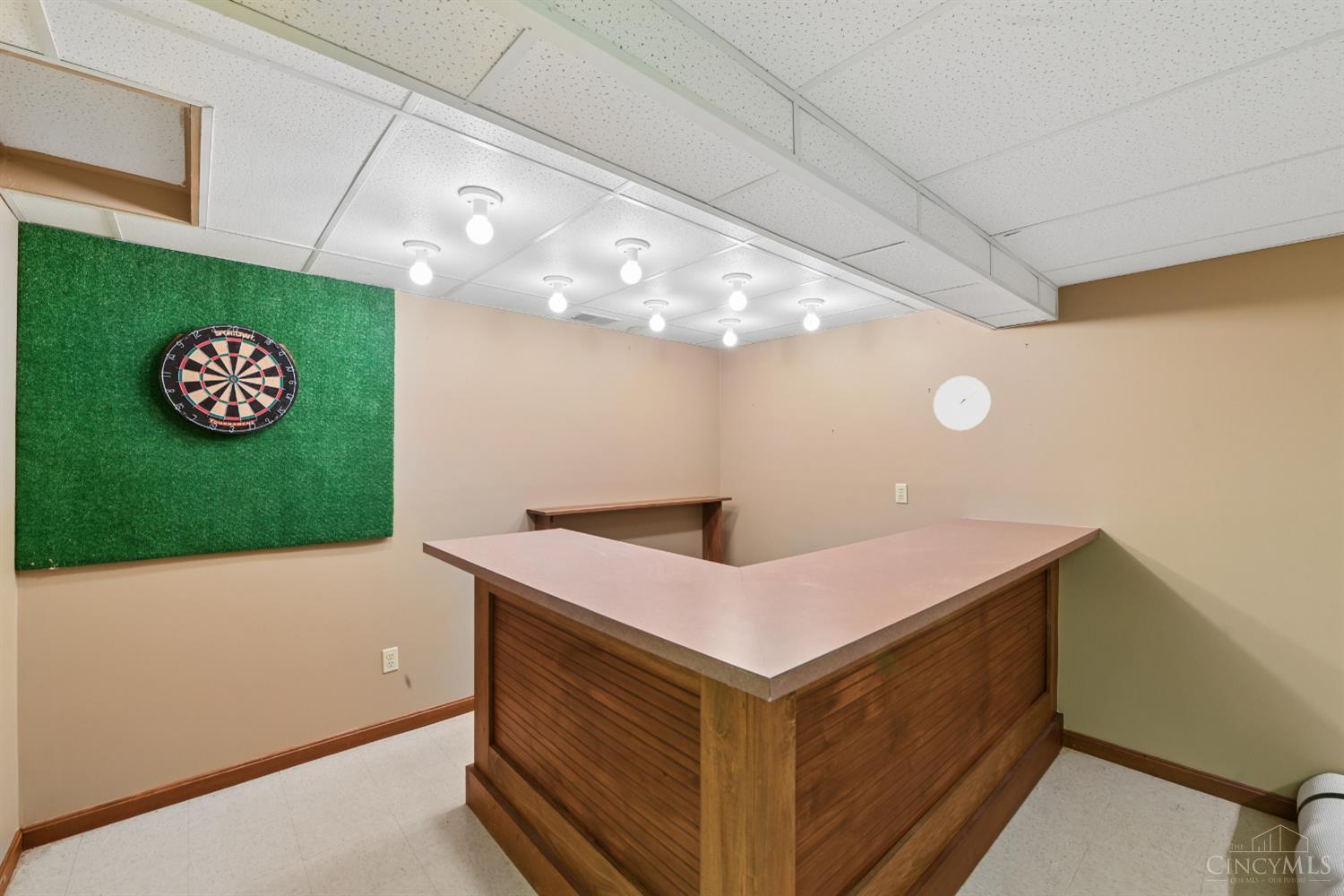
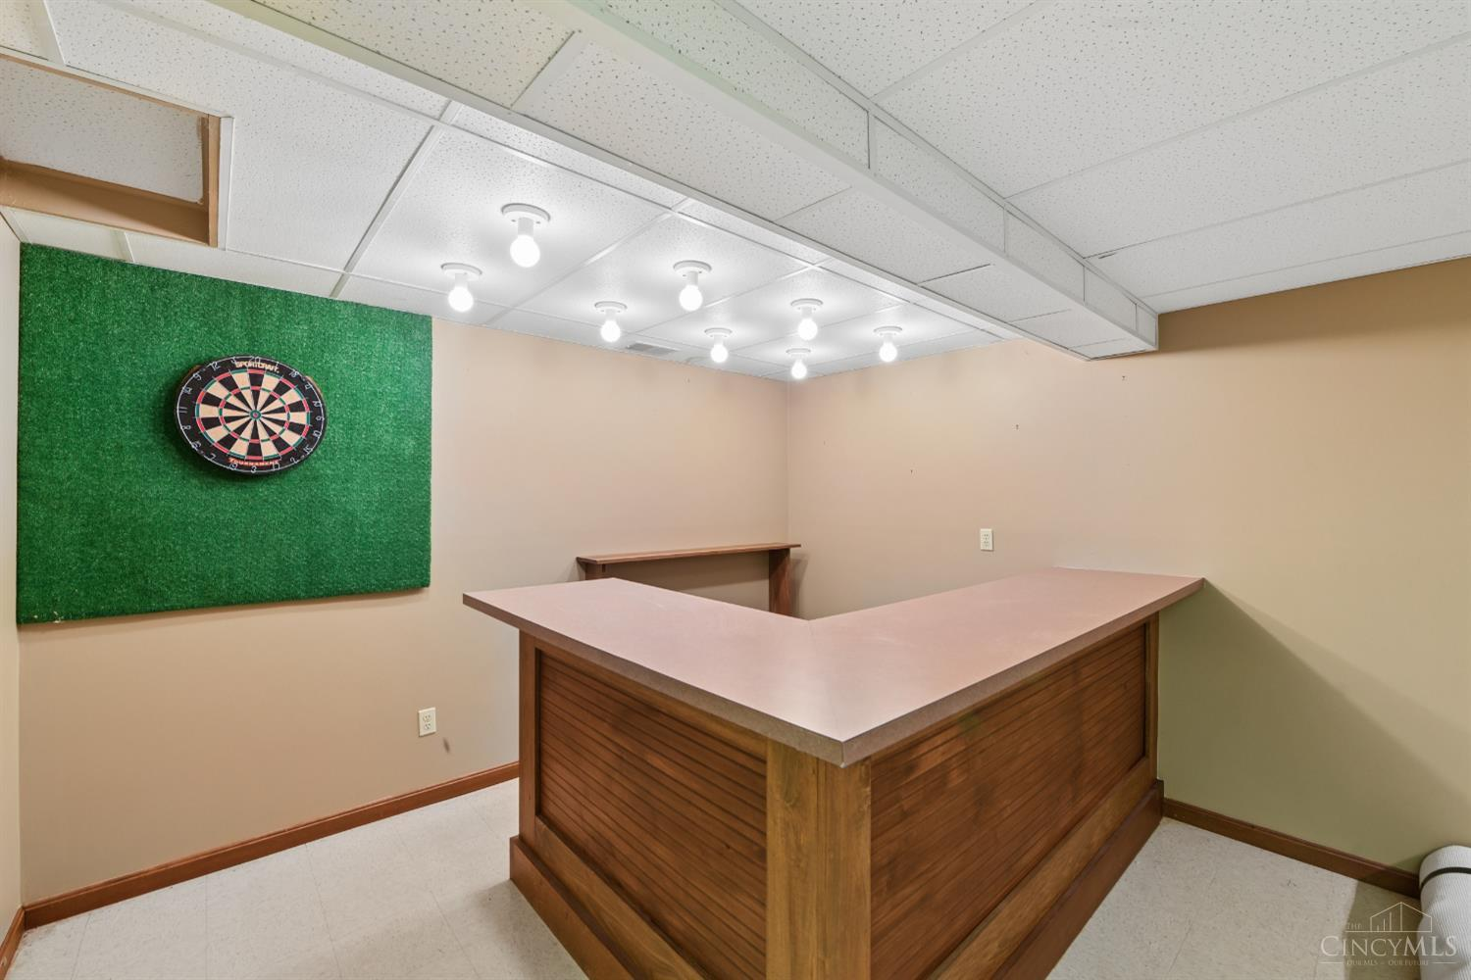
- wall clock (961, 402)
